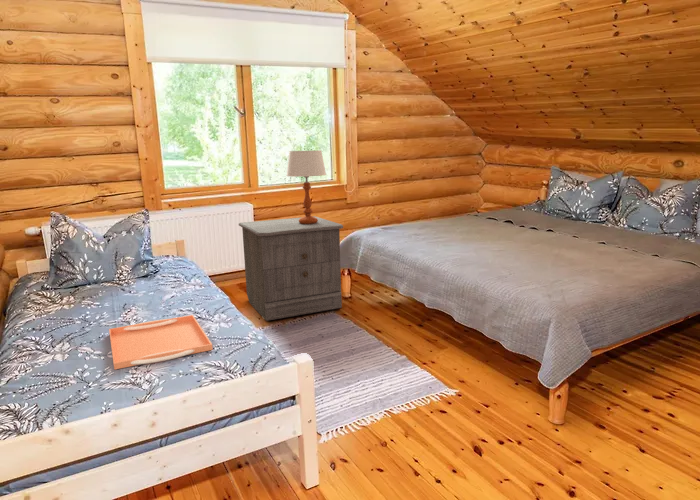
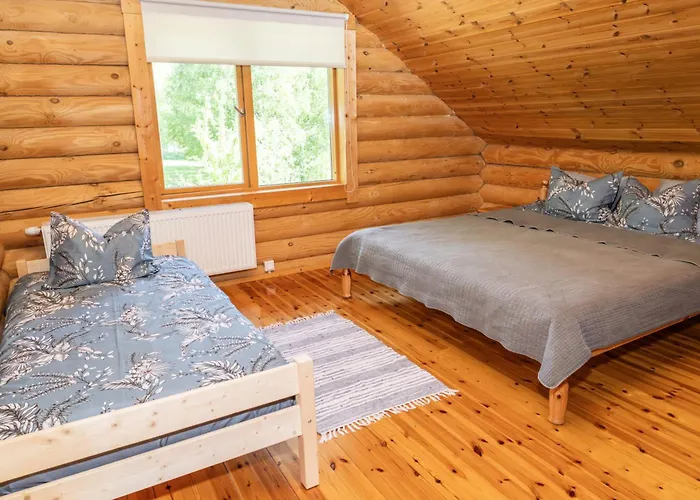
- nightstand (292, 265)
- serving tray (158, 338)
- table lamp (306, 187)
